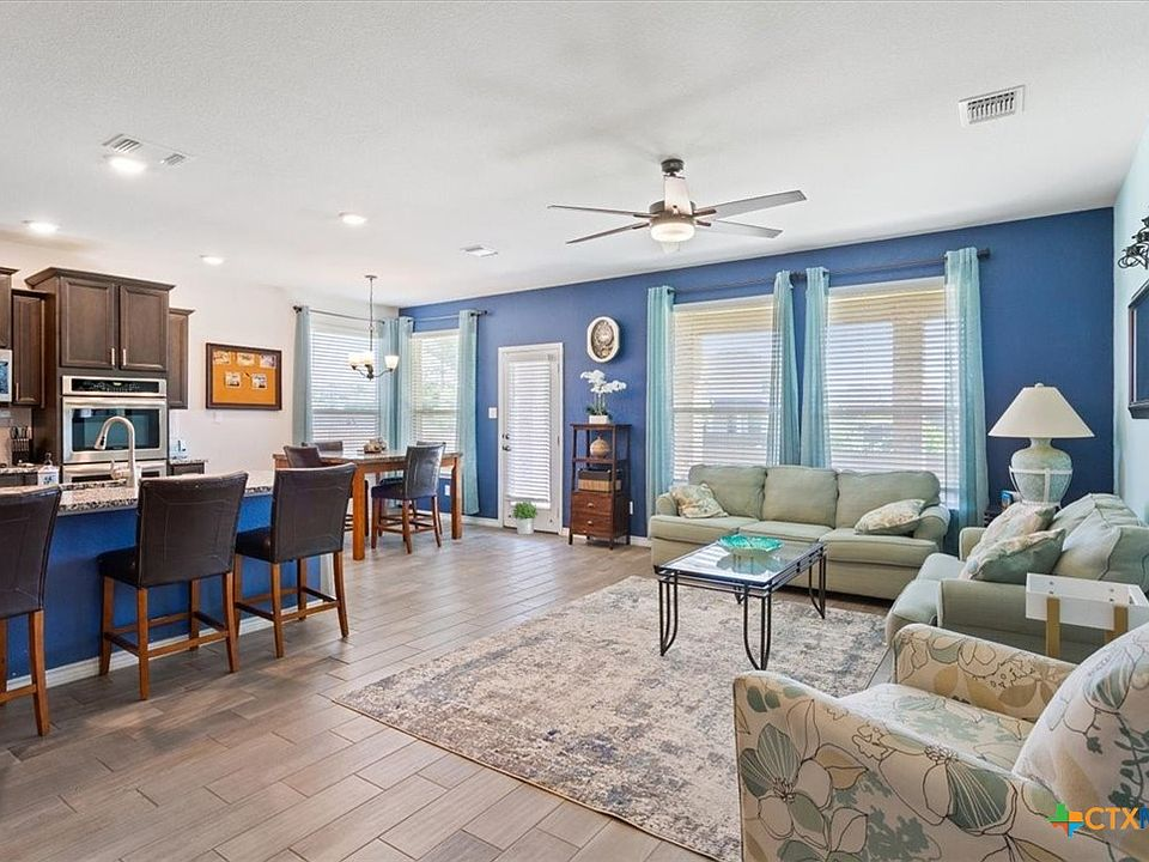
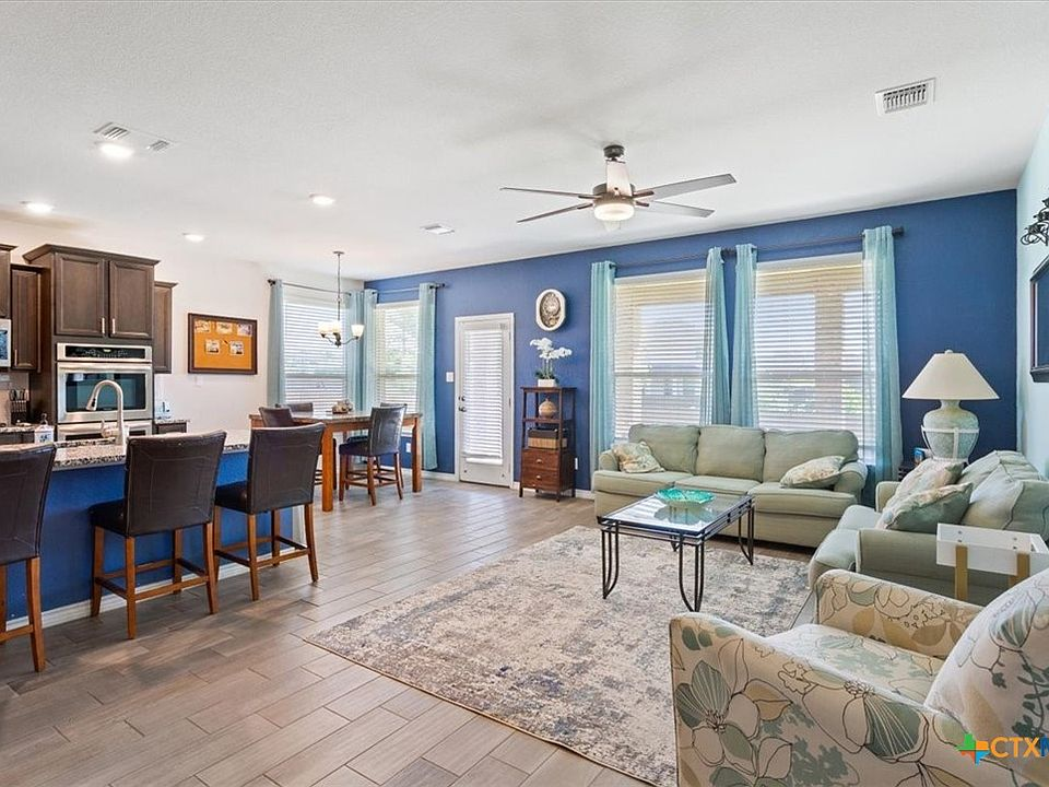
- potted plant (523, 516)
